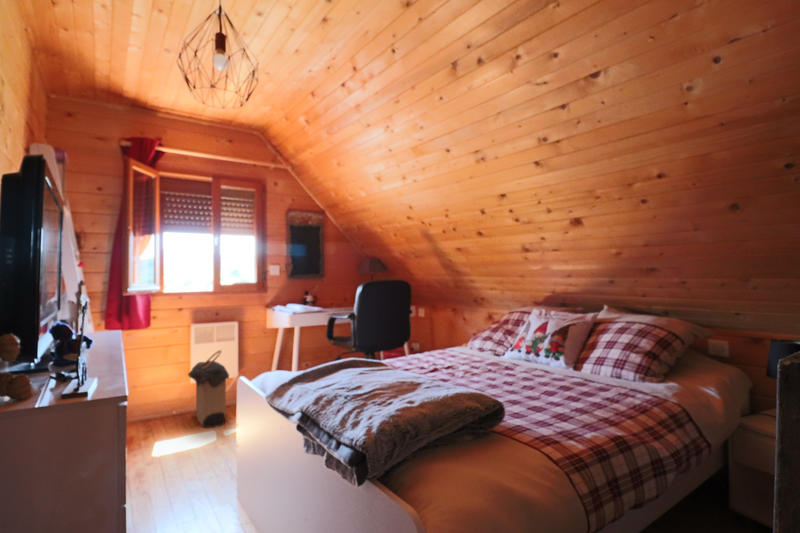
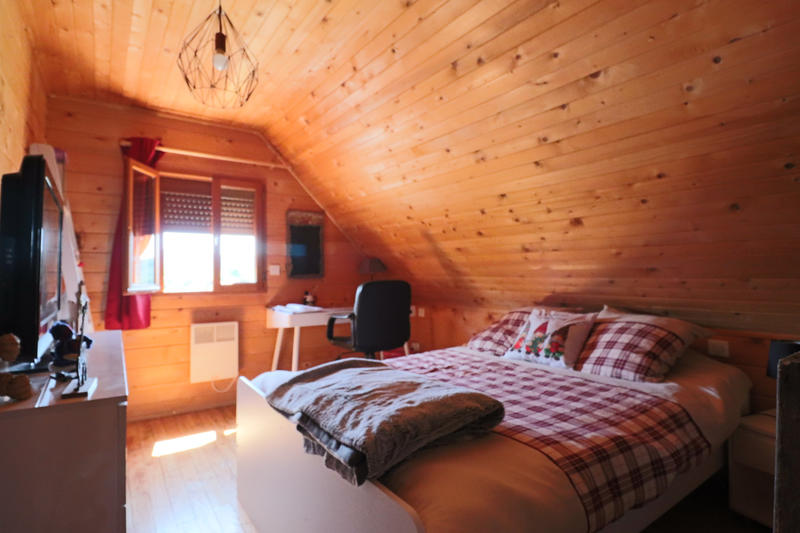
- laundry hamper (208, 384)
